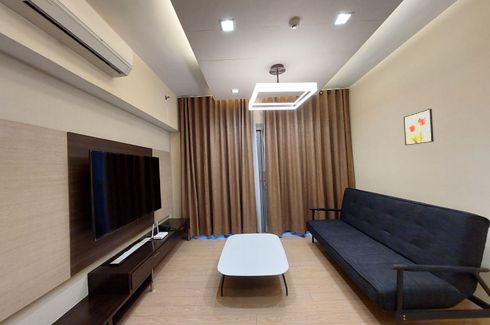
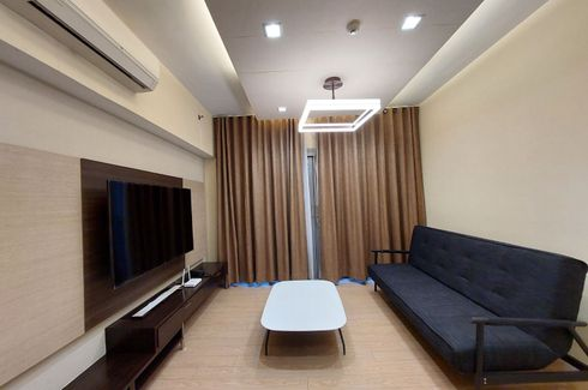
- wall art (418, 128)
